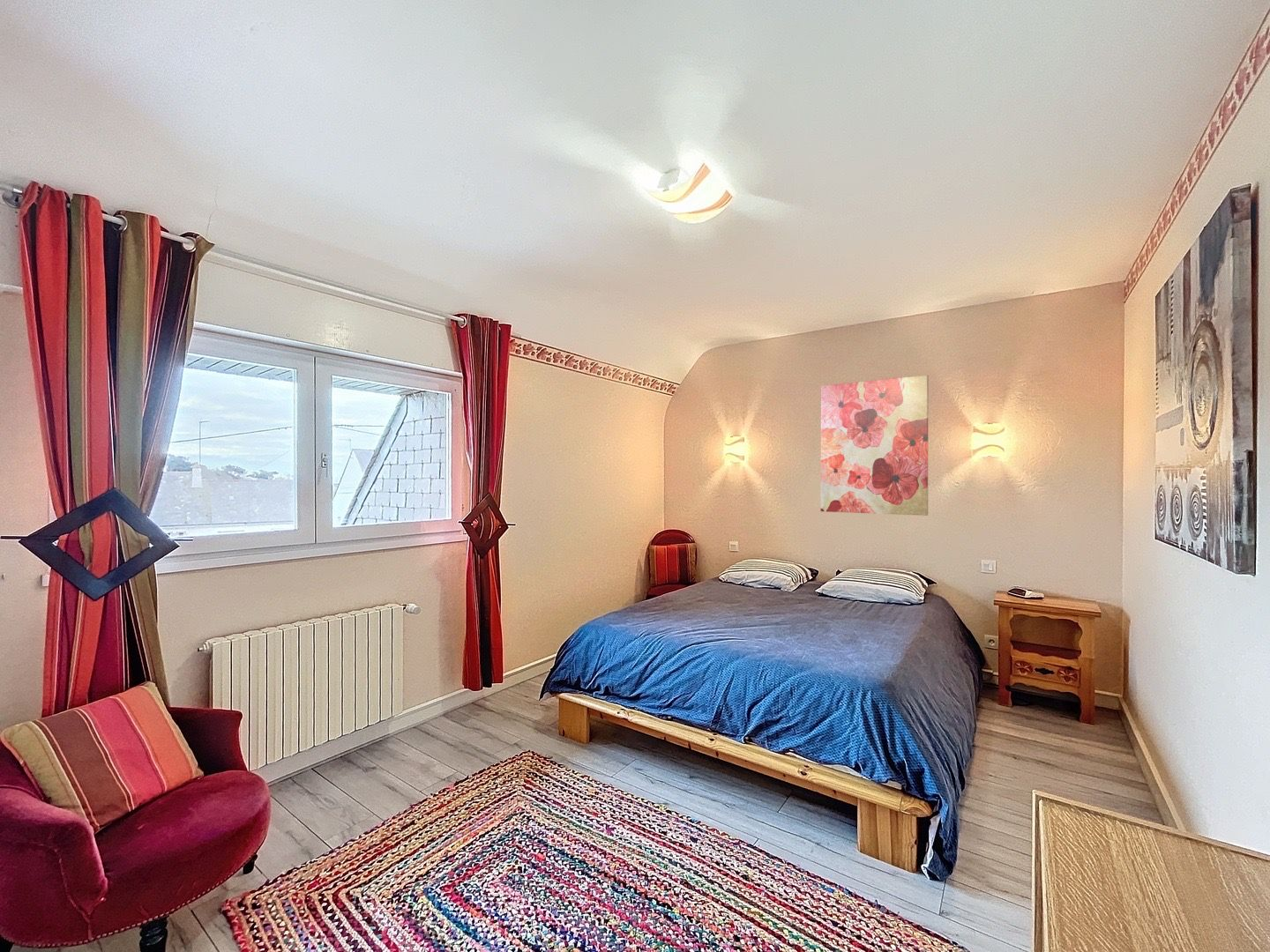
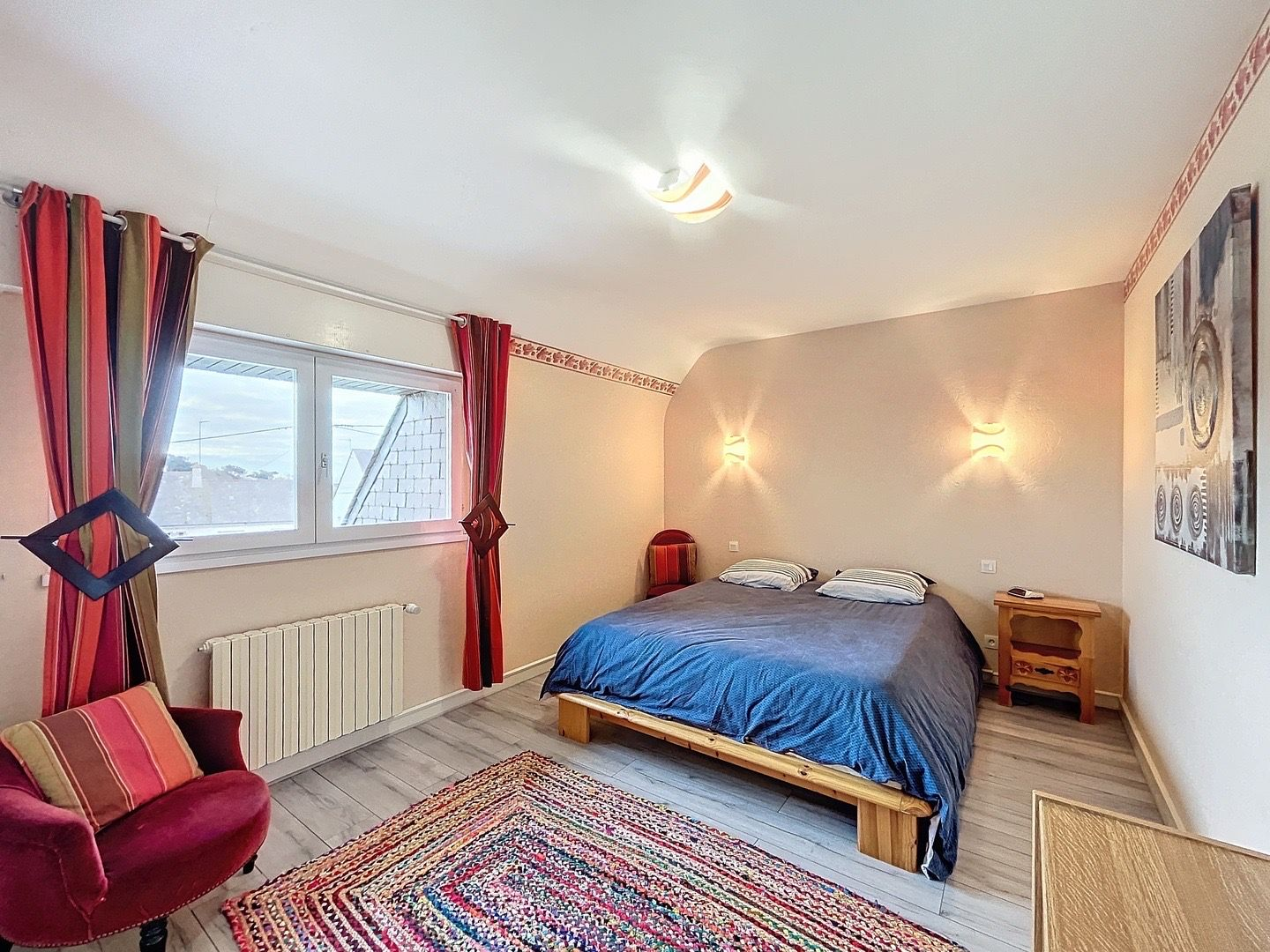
- wall art (871, 447)
